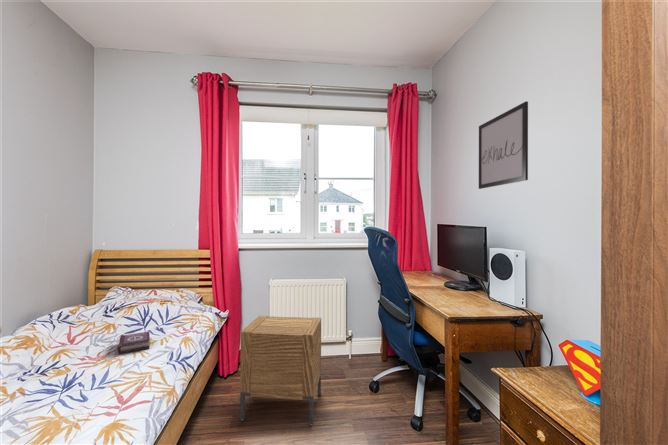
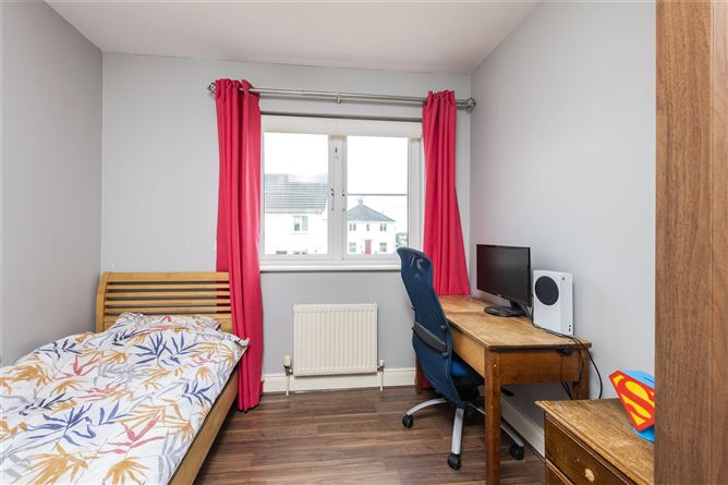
- book (134, 341)
- nightstand (283, 365)
- wall art (500, 150)
